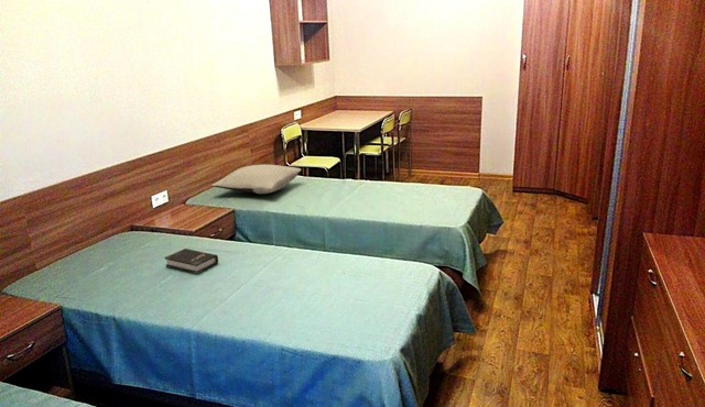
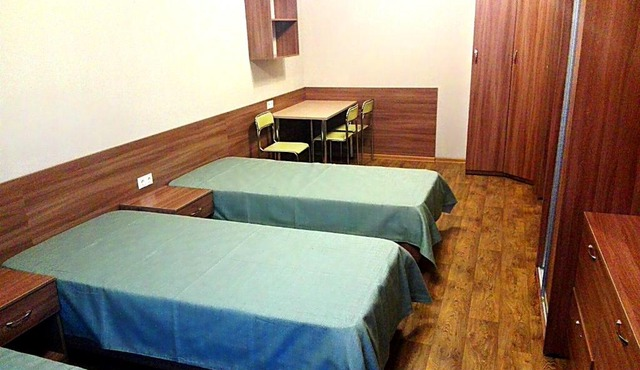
- pillow (258, 178)
- hardback book (192, 260)
